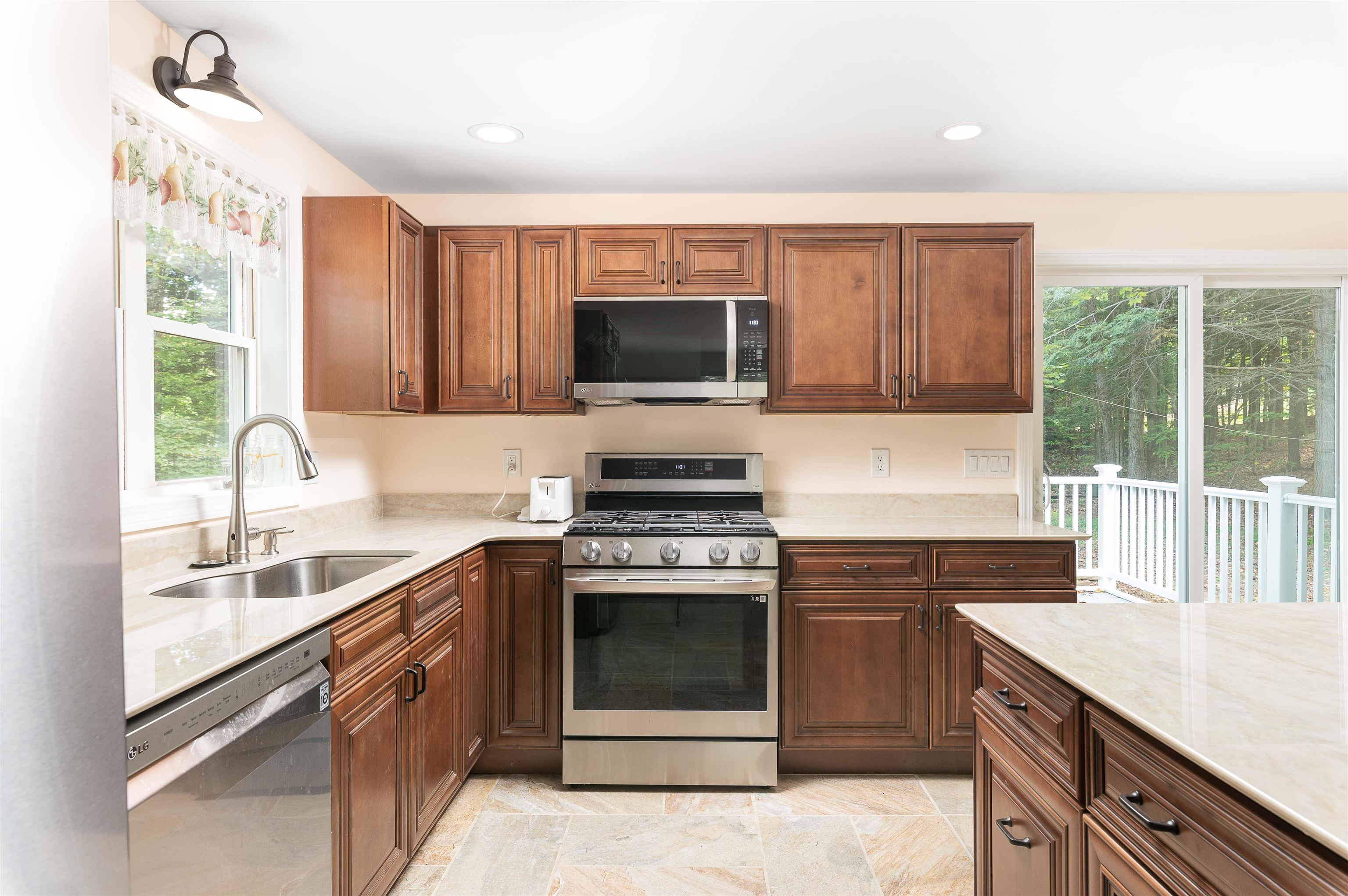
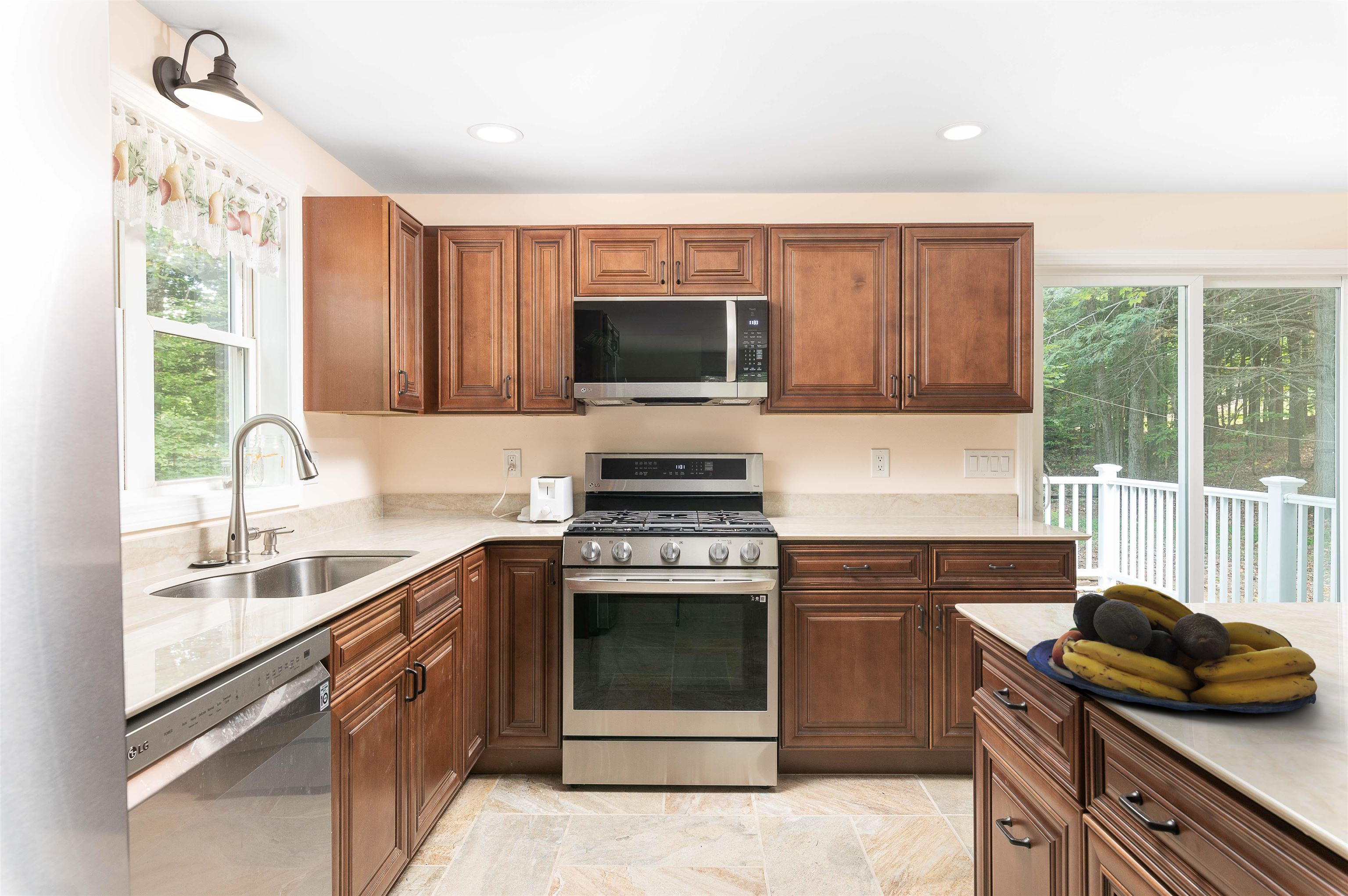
+ fruit bowl (1157, 632)
